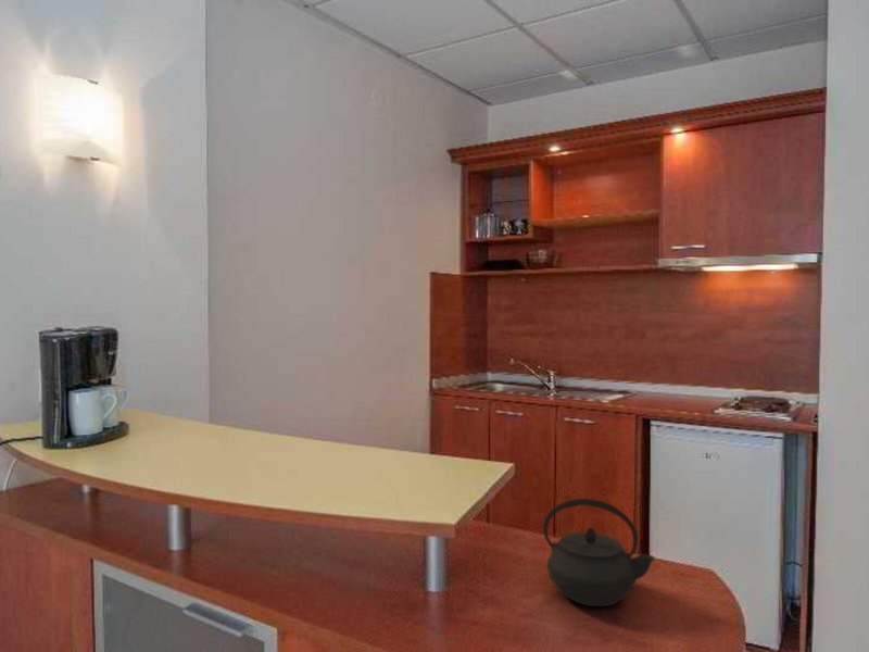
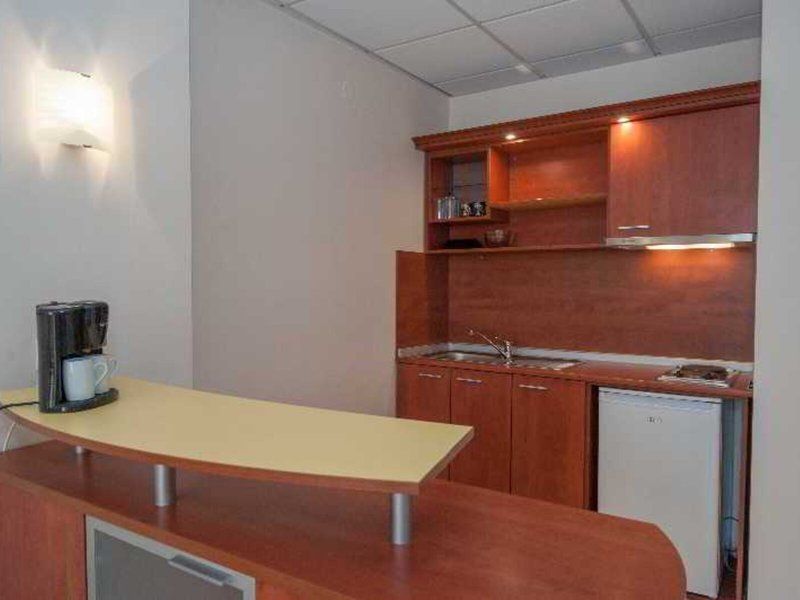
- kettle (597, 548)
